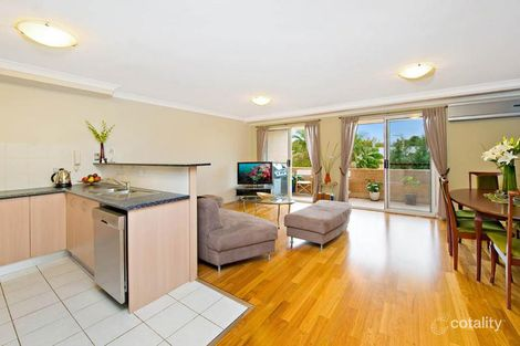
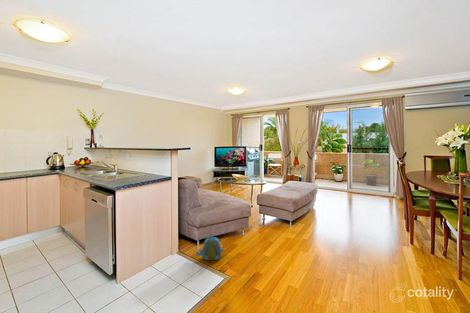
+ backpack (210, 248)
